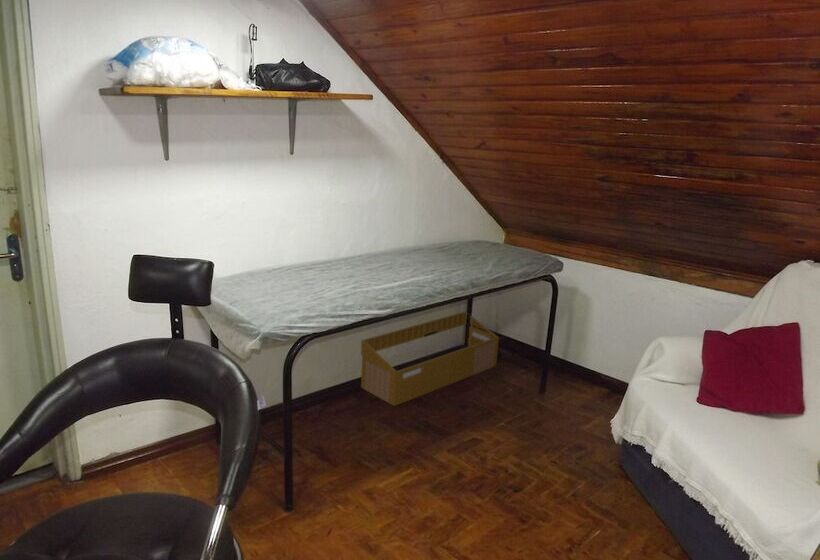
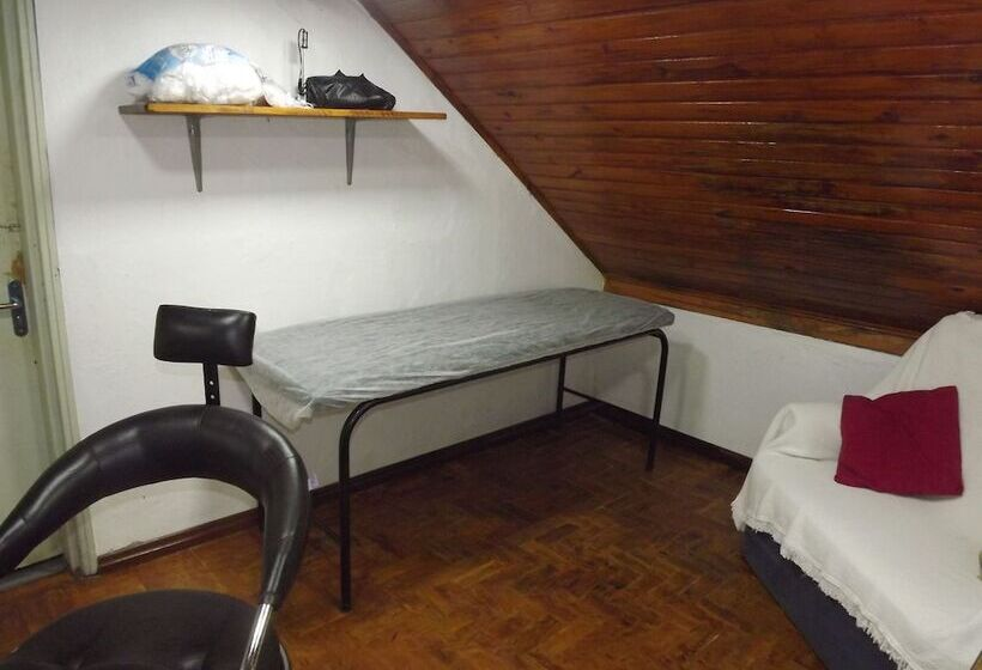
- basket (434, 358)
